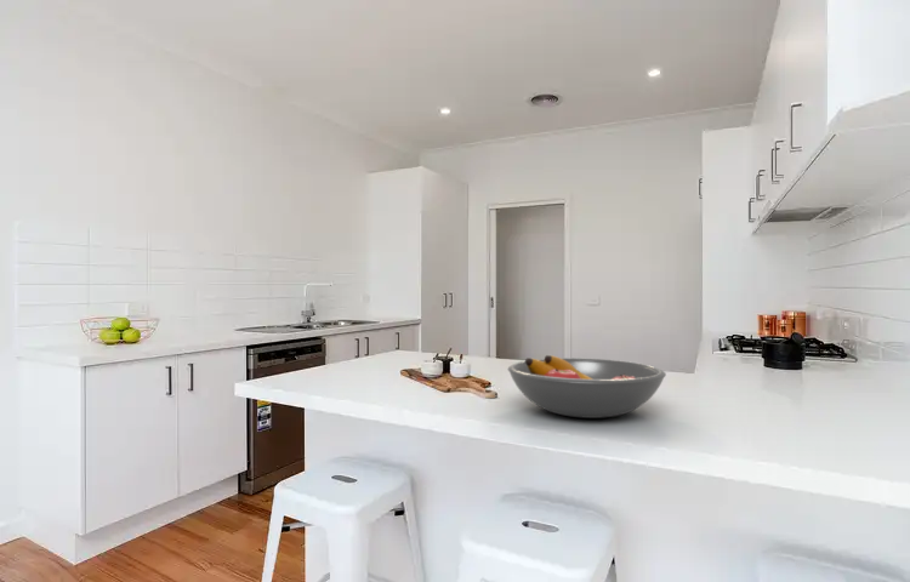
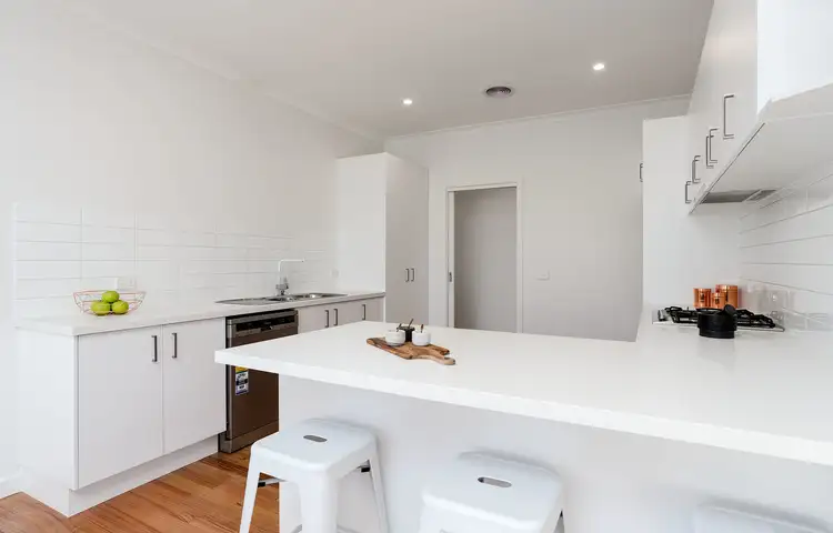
- fruit bowl (584, 383)
